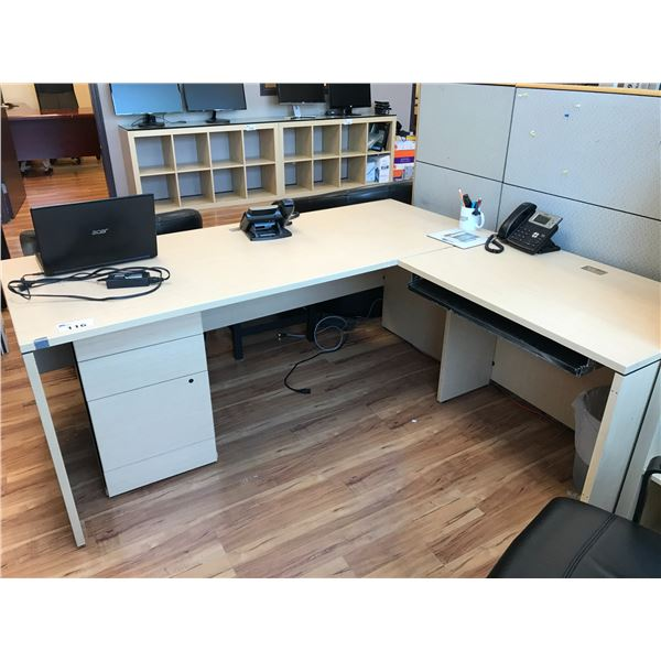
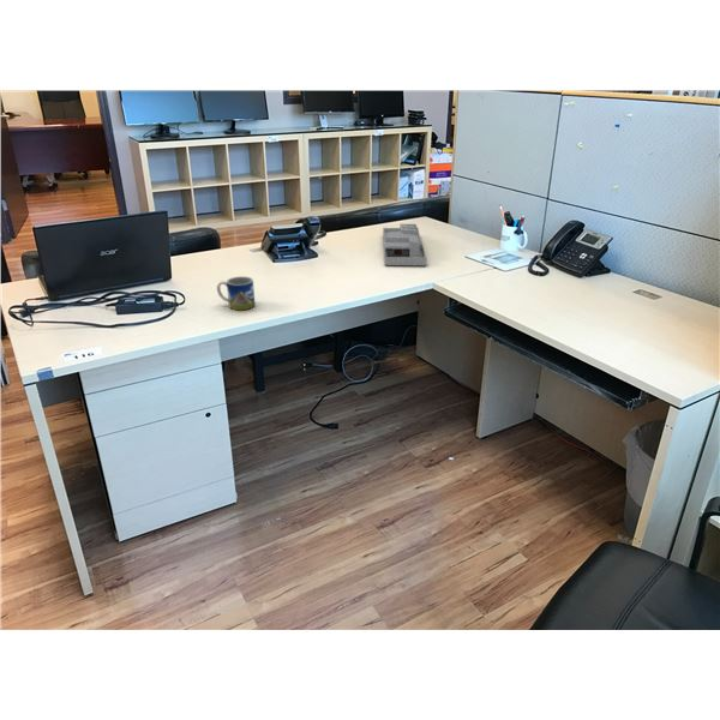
+ desk organizer (402, 239)
+ mug (235, 293)
